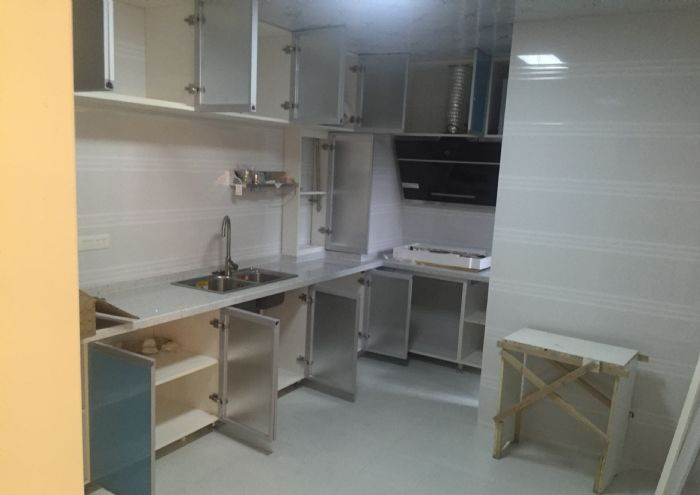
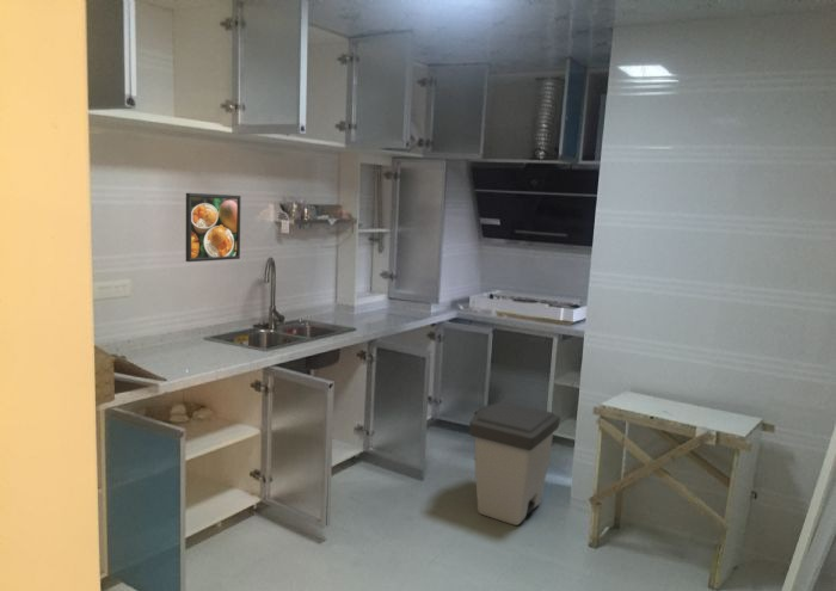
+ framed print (214, 227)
+ trash can (510, 461)
